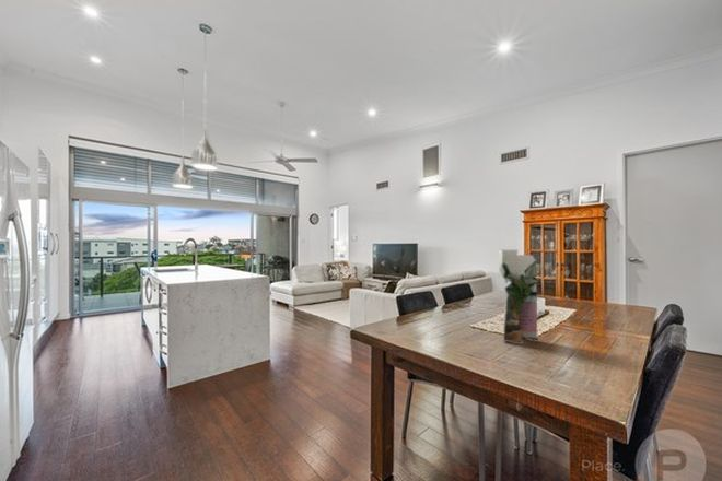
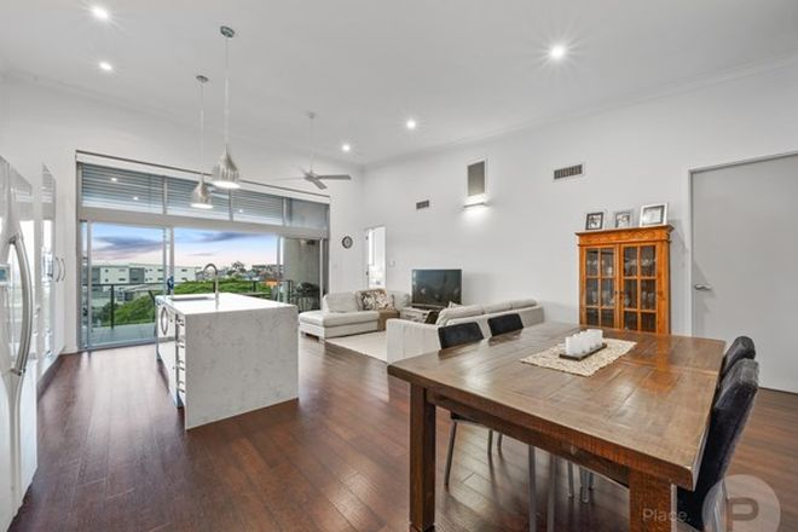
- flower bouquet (520, 295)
